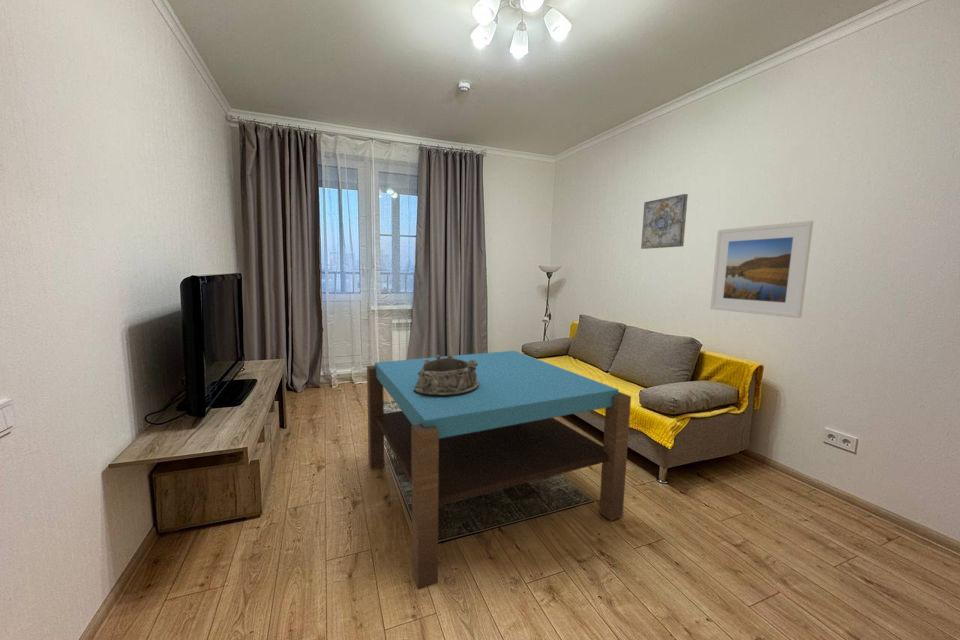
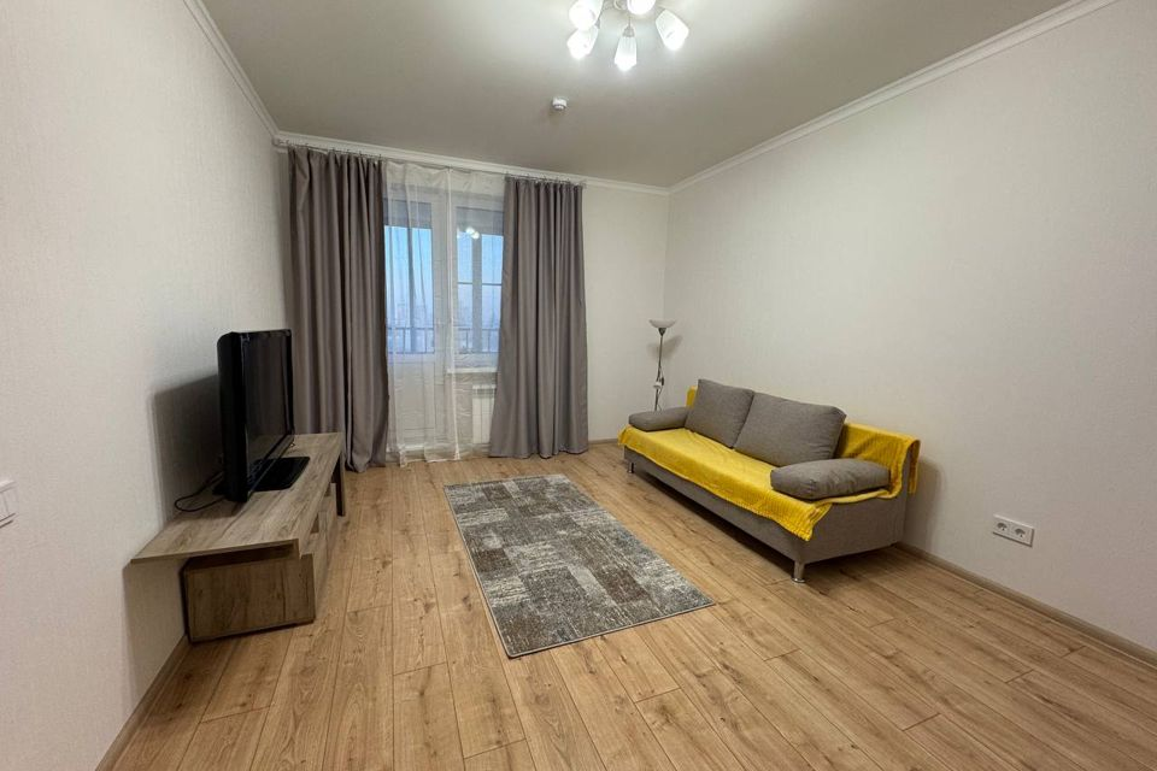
- wall art (662, 223)
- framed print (755, 270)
- coffee table (482, 431)
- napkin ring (447, 373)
